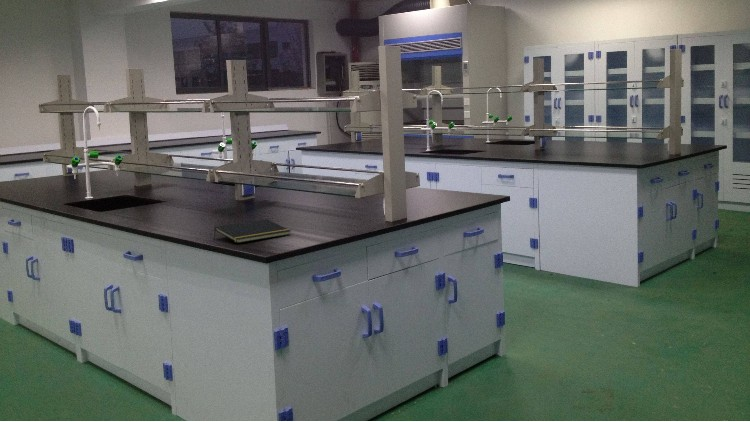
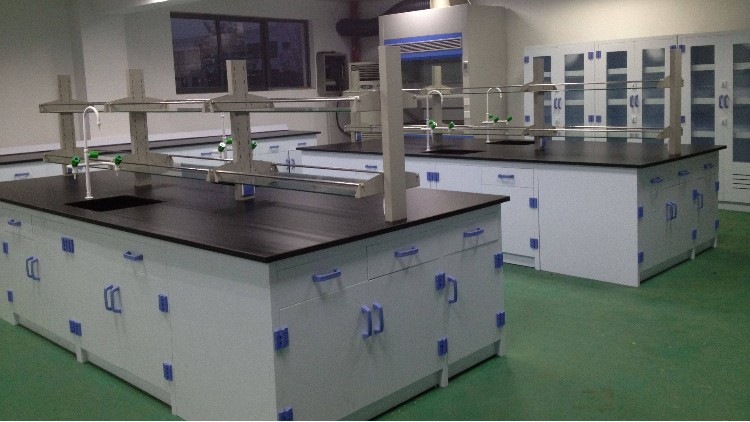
- notepad (253, 230)
